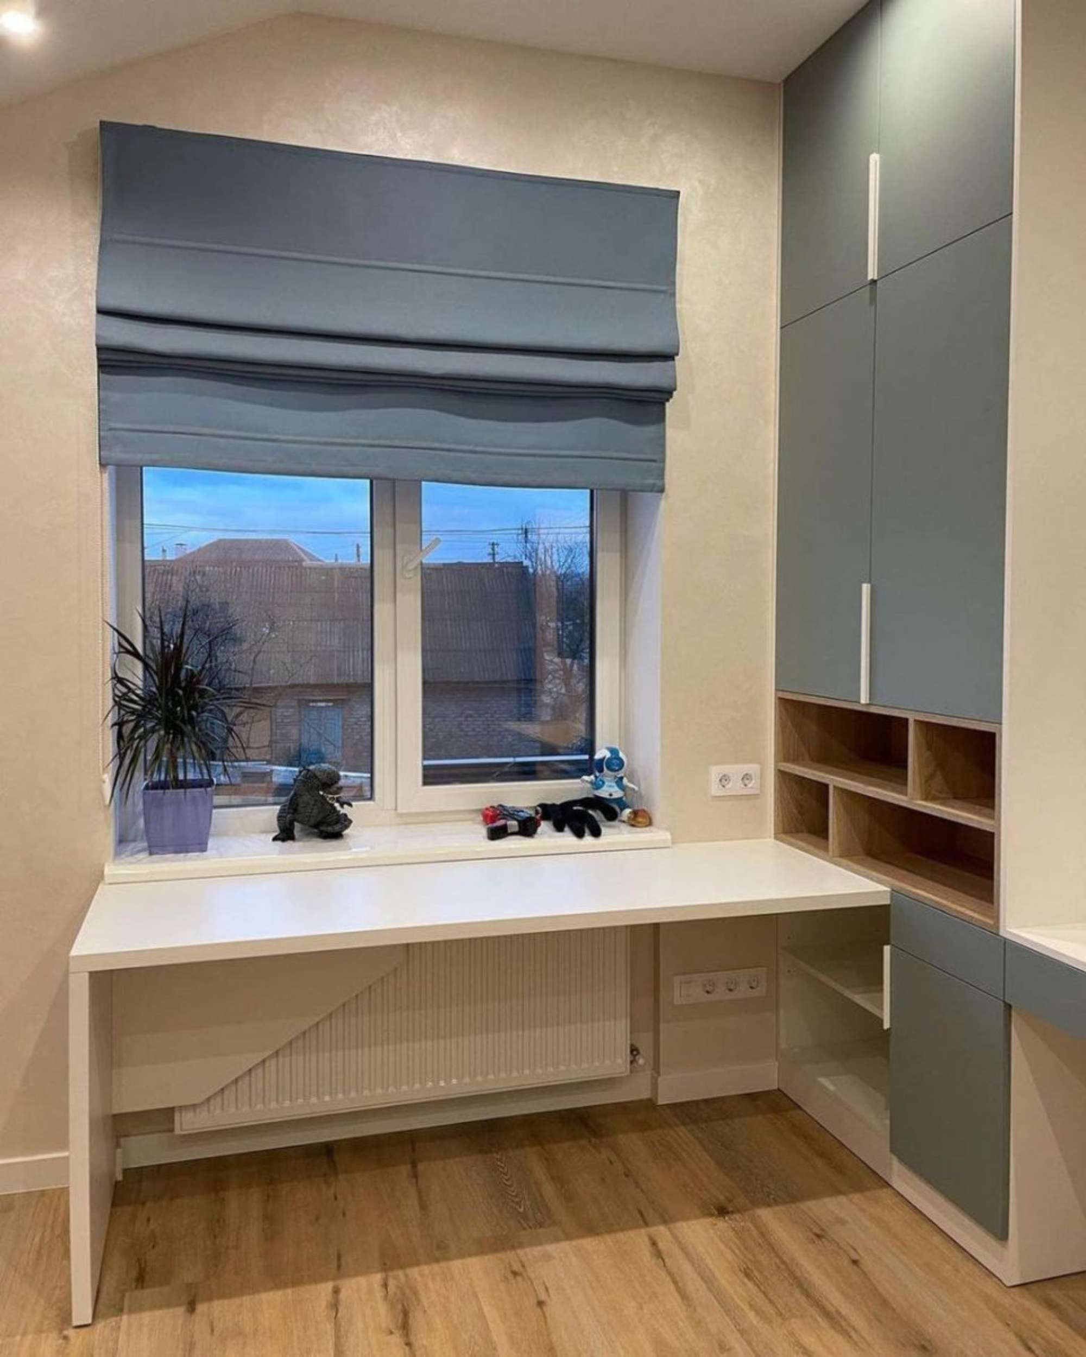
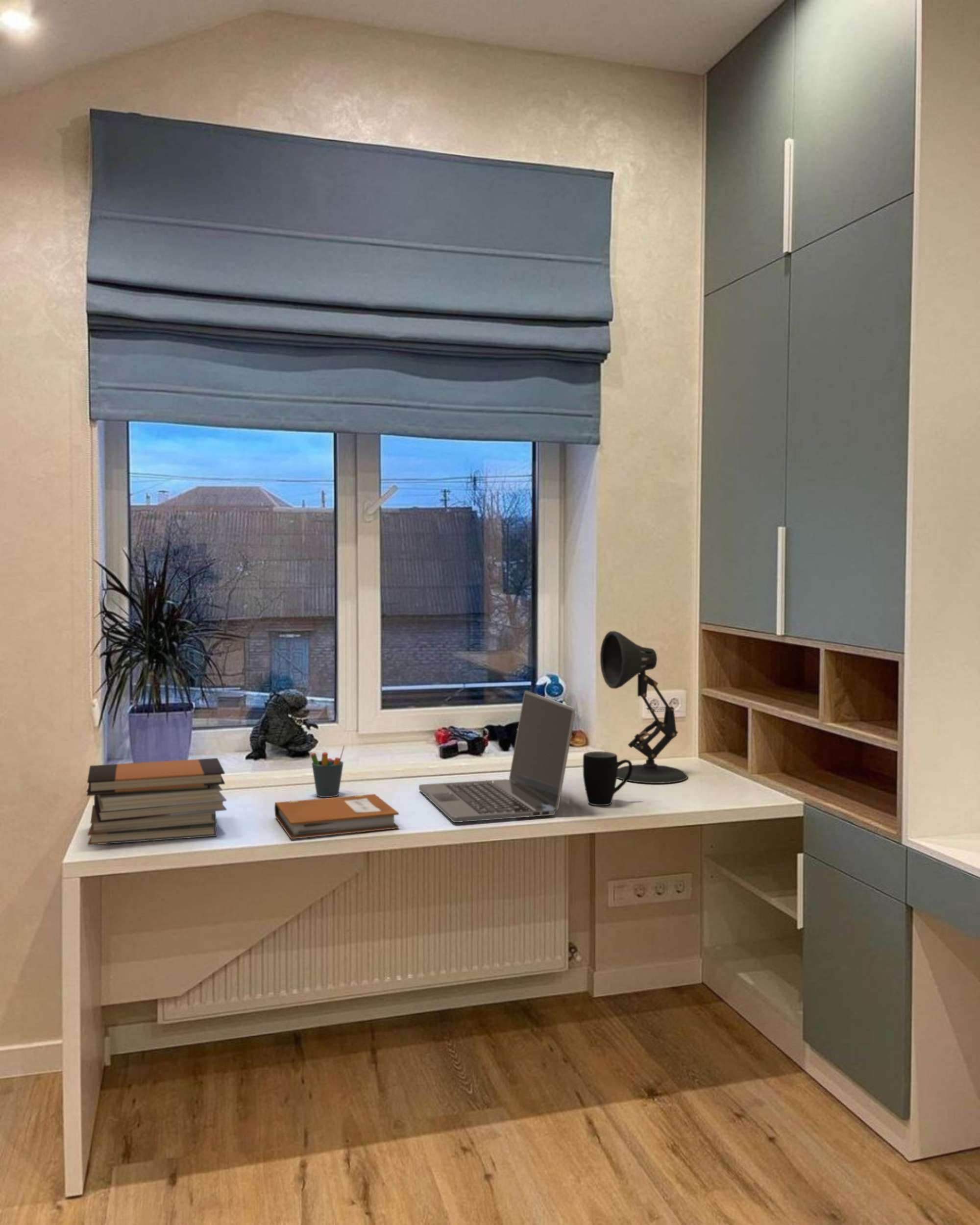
+ laptop (513, 754)
+ desk lamp (648, 703)
+ book stack (157, 800)
+ mug (608, 778)
+ pen holder (327, 770)
+ notebook (338, 813)
